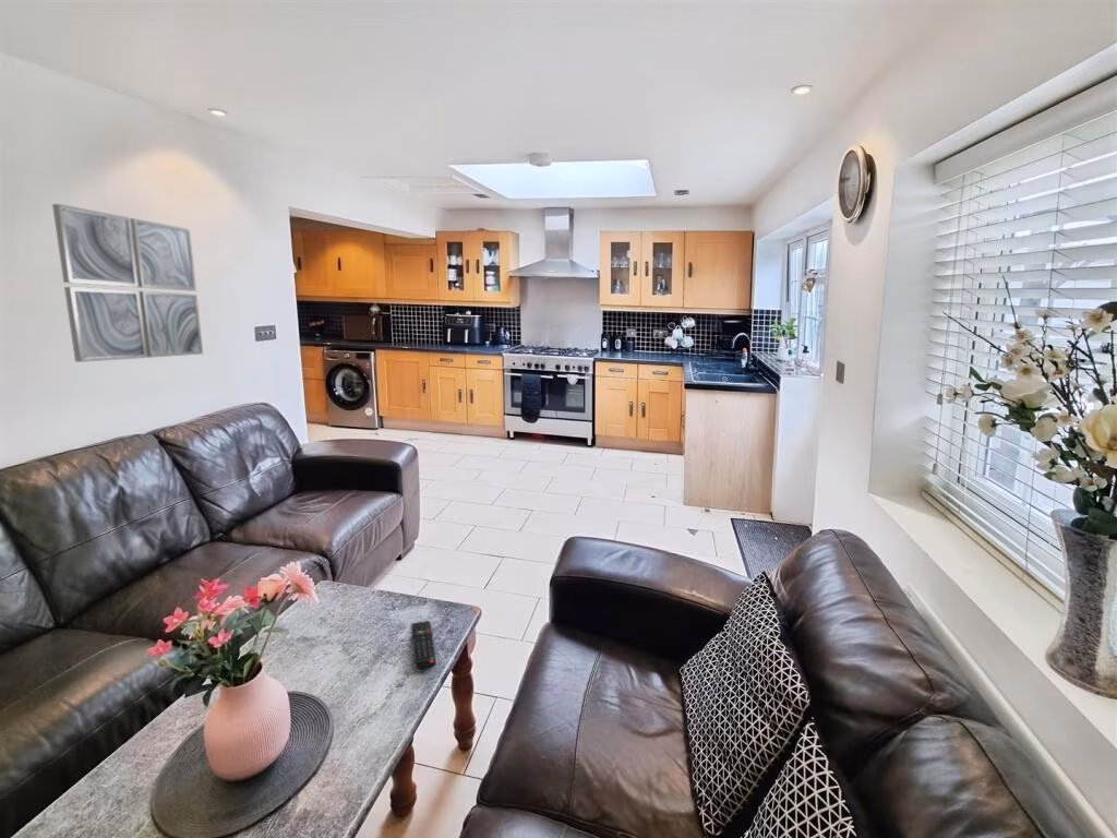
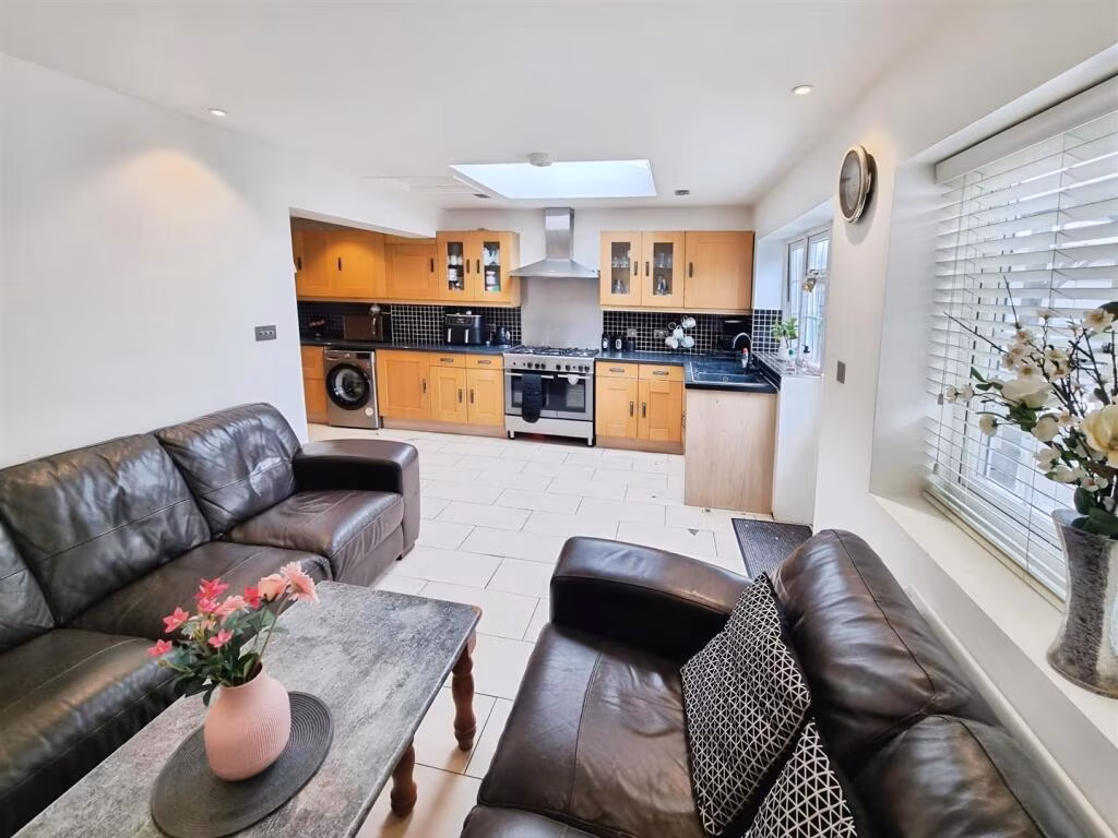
- wall art (137, 291)
- remote control (423, 644)
